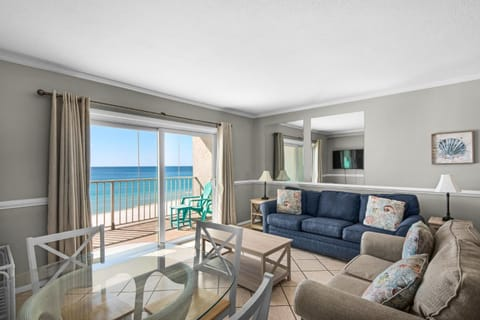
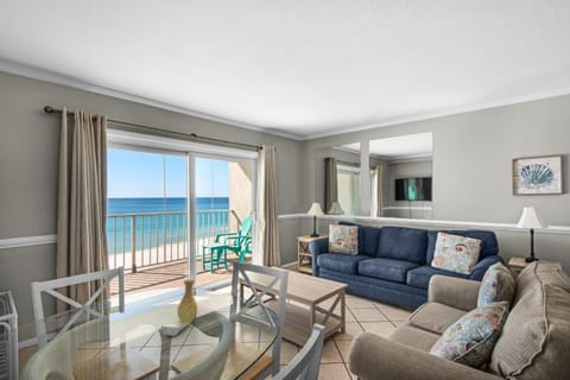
+ vase (182, 303)
